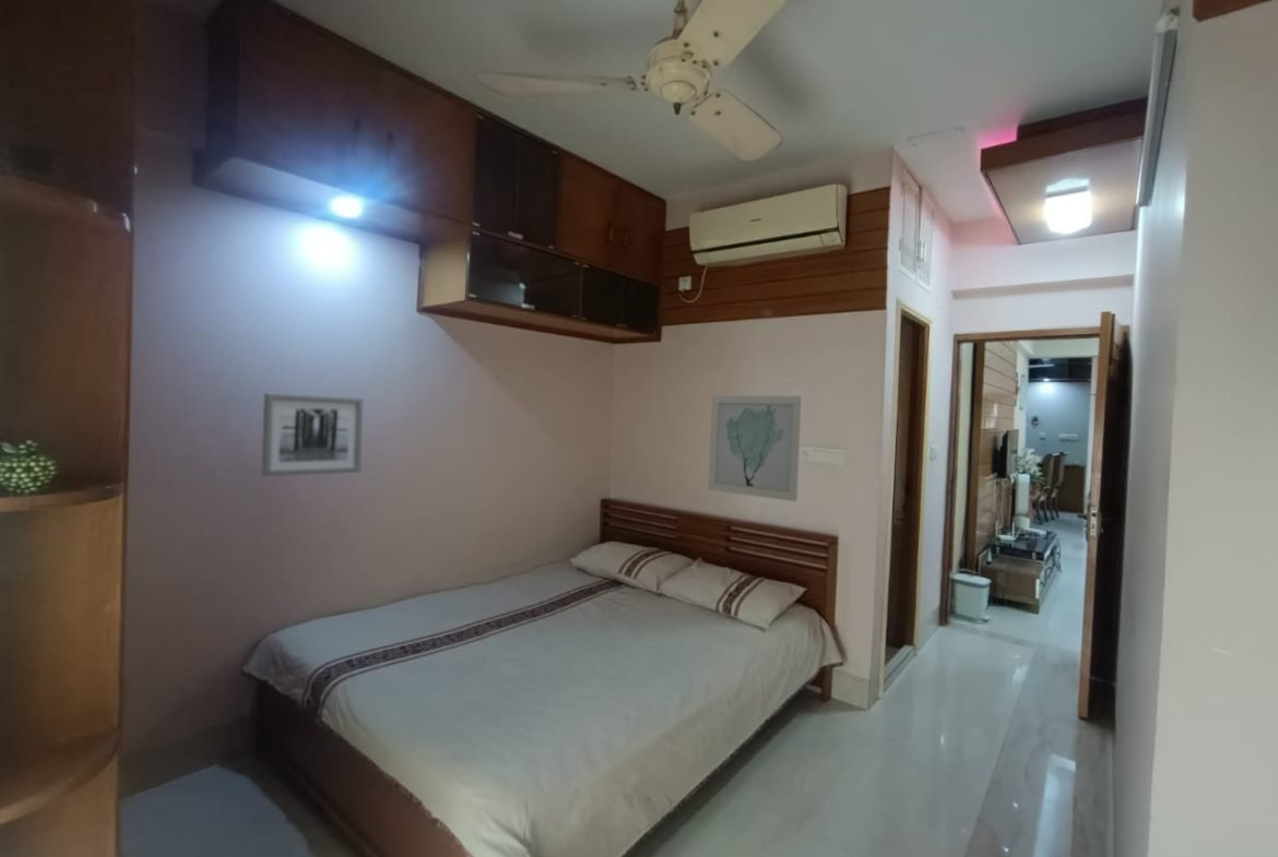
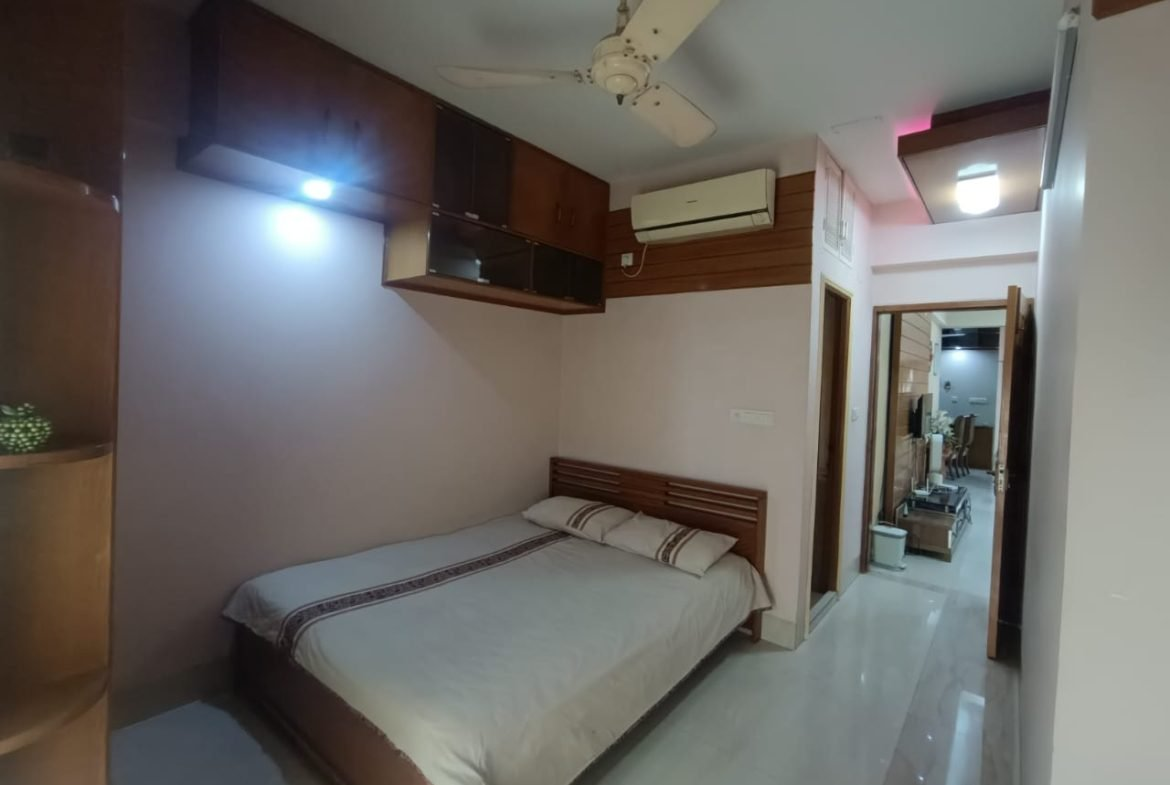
- wall art (315, 435)
- wall art (753, 445)
